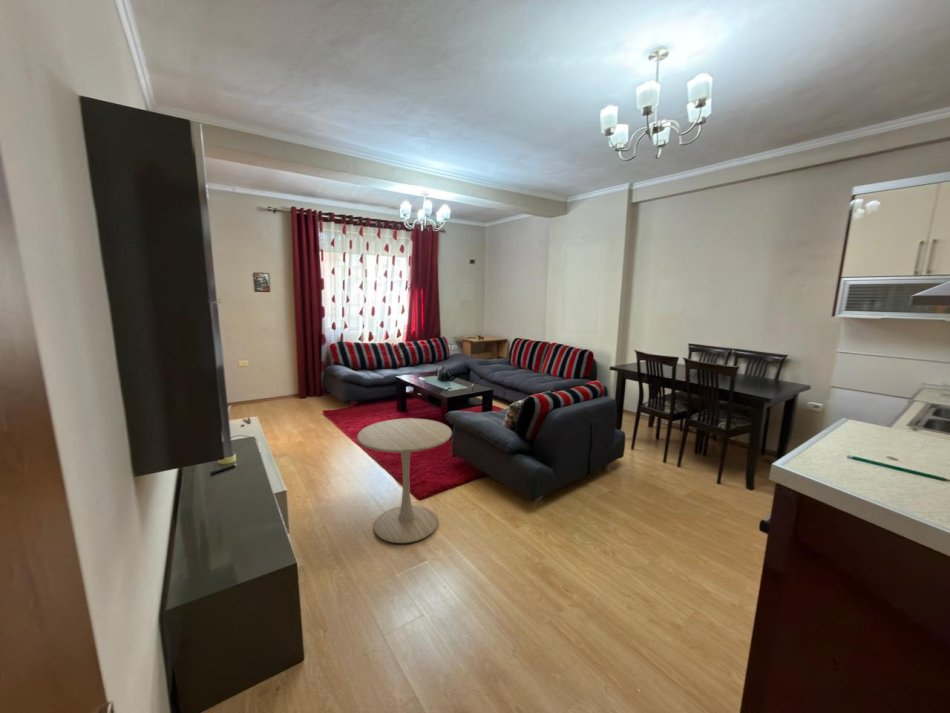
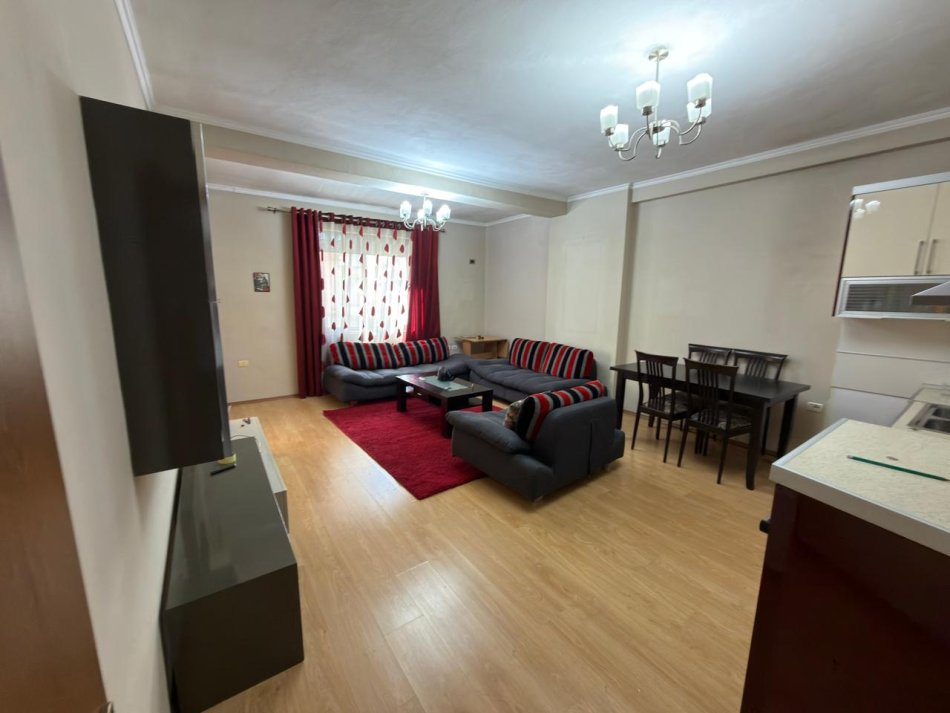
- side table (406, 478)
